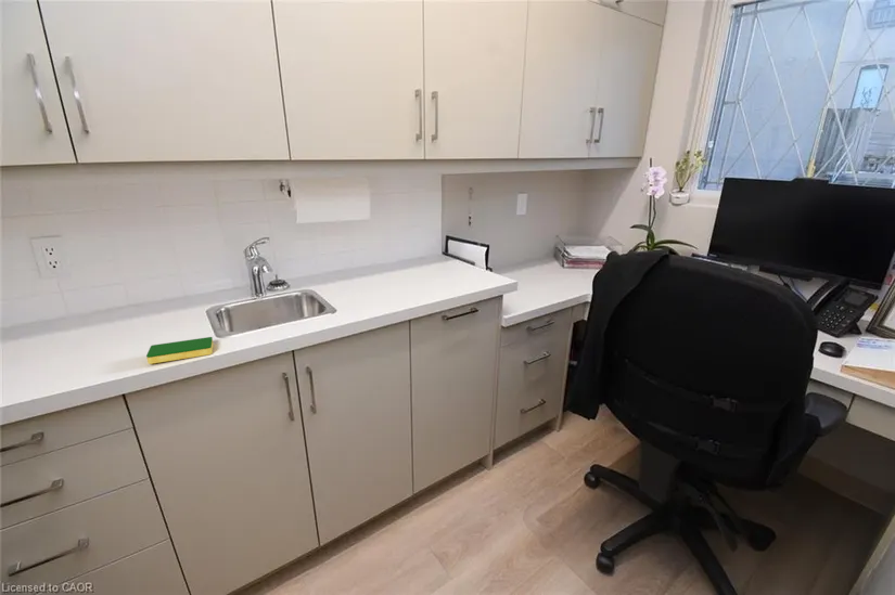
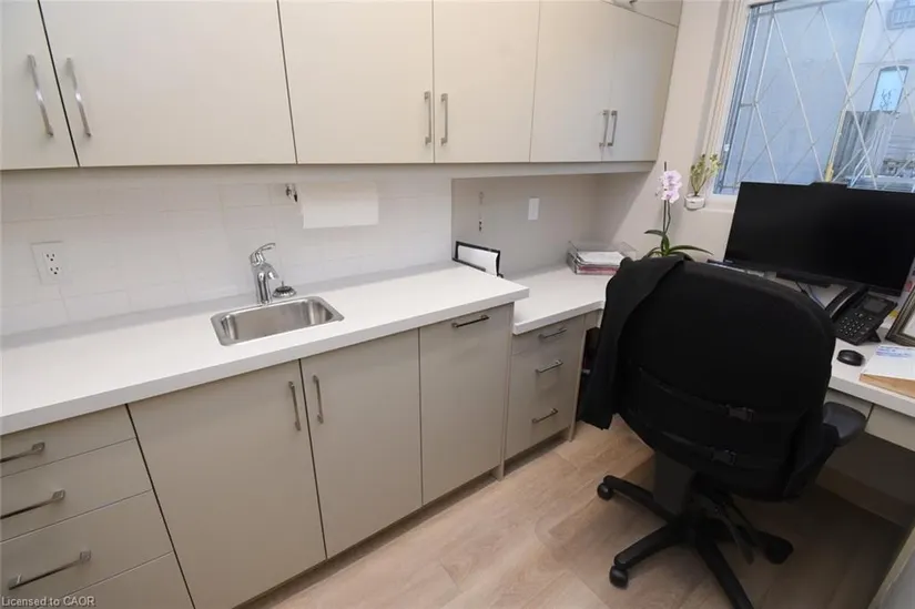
- dish sponge (181, 349)
